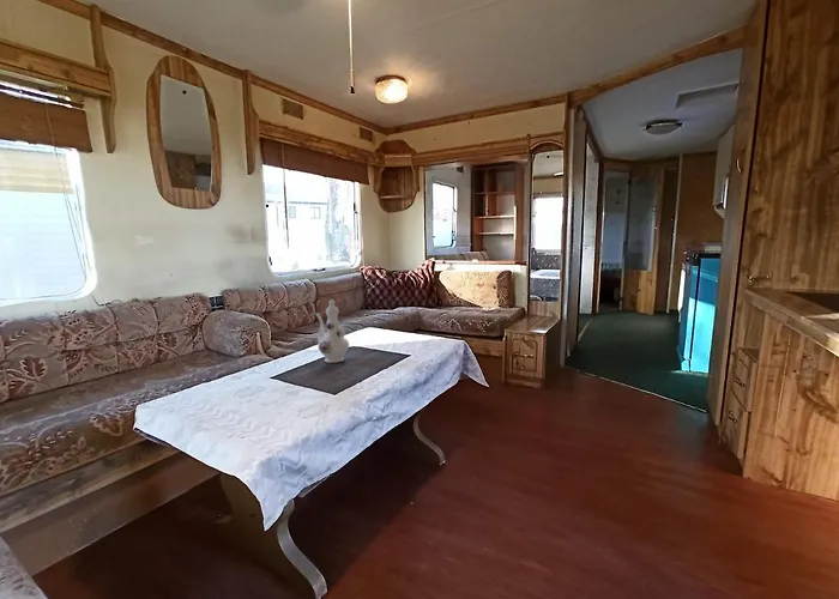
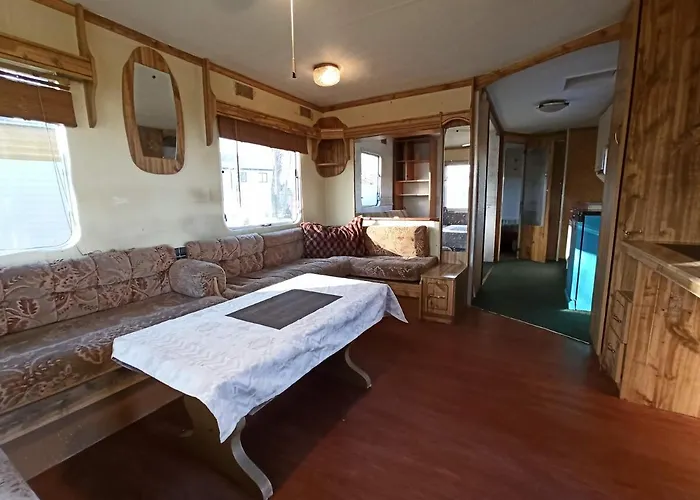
- chinaware (330, 329)
